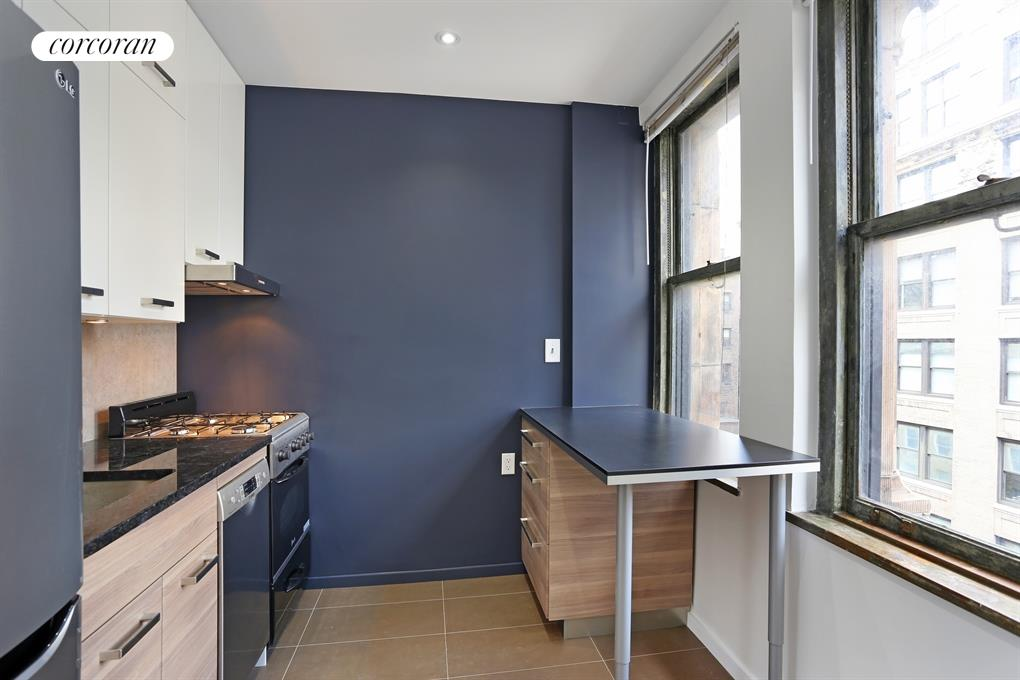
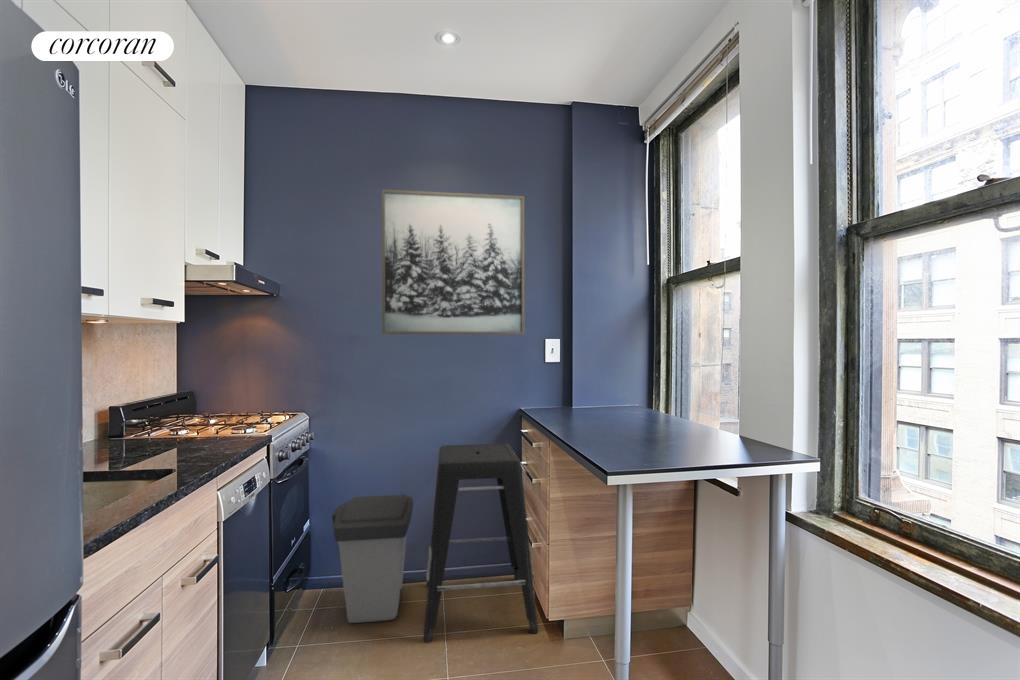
+ wall art (454, 264)
+ trash can (374, 554)
+ stool (477, 538)
